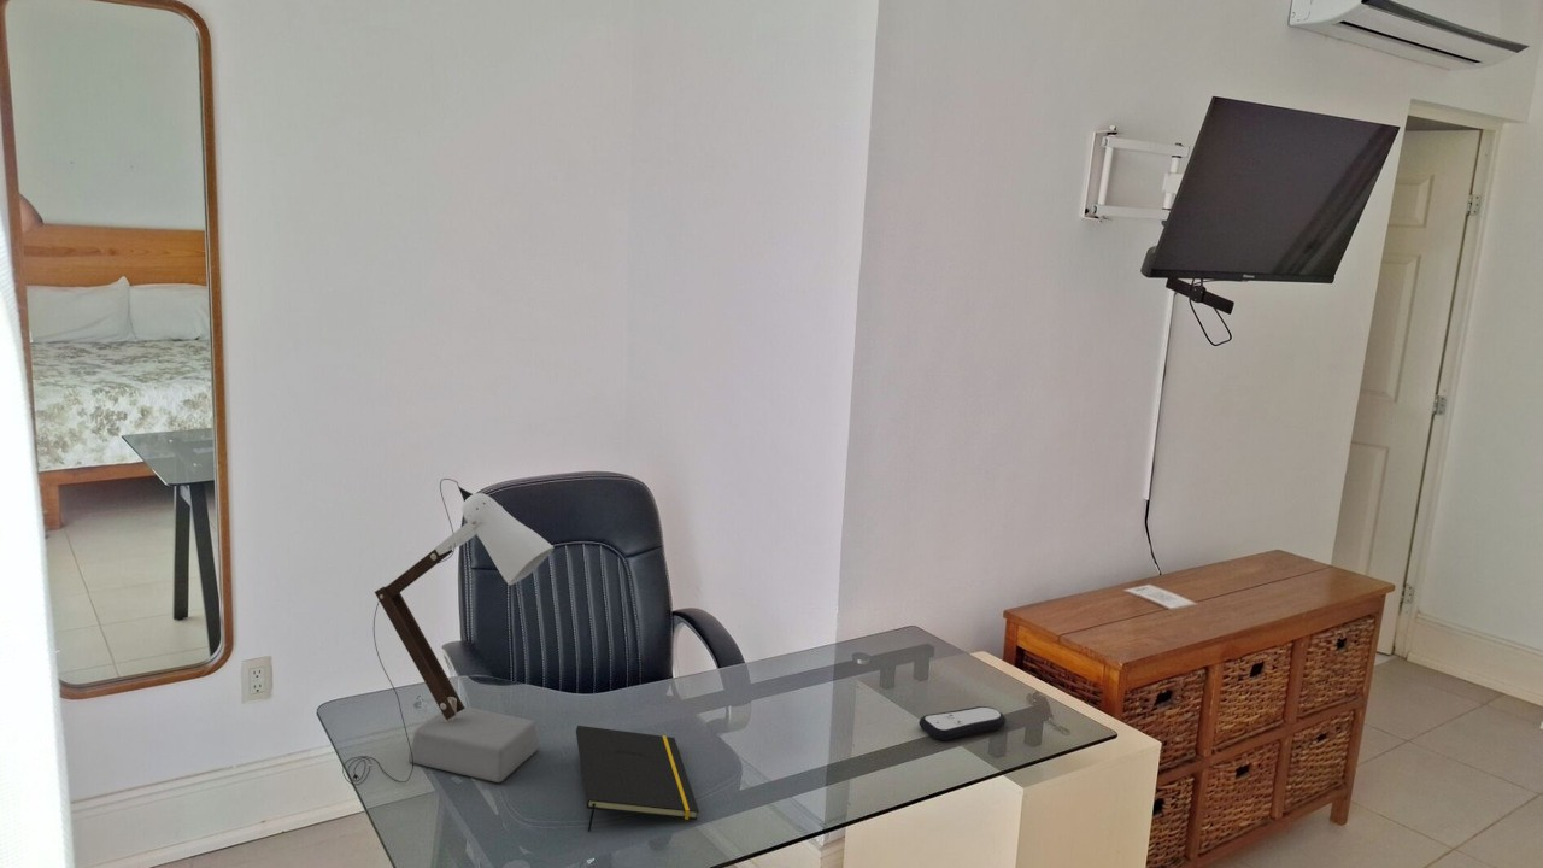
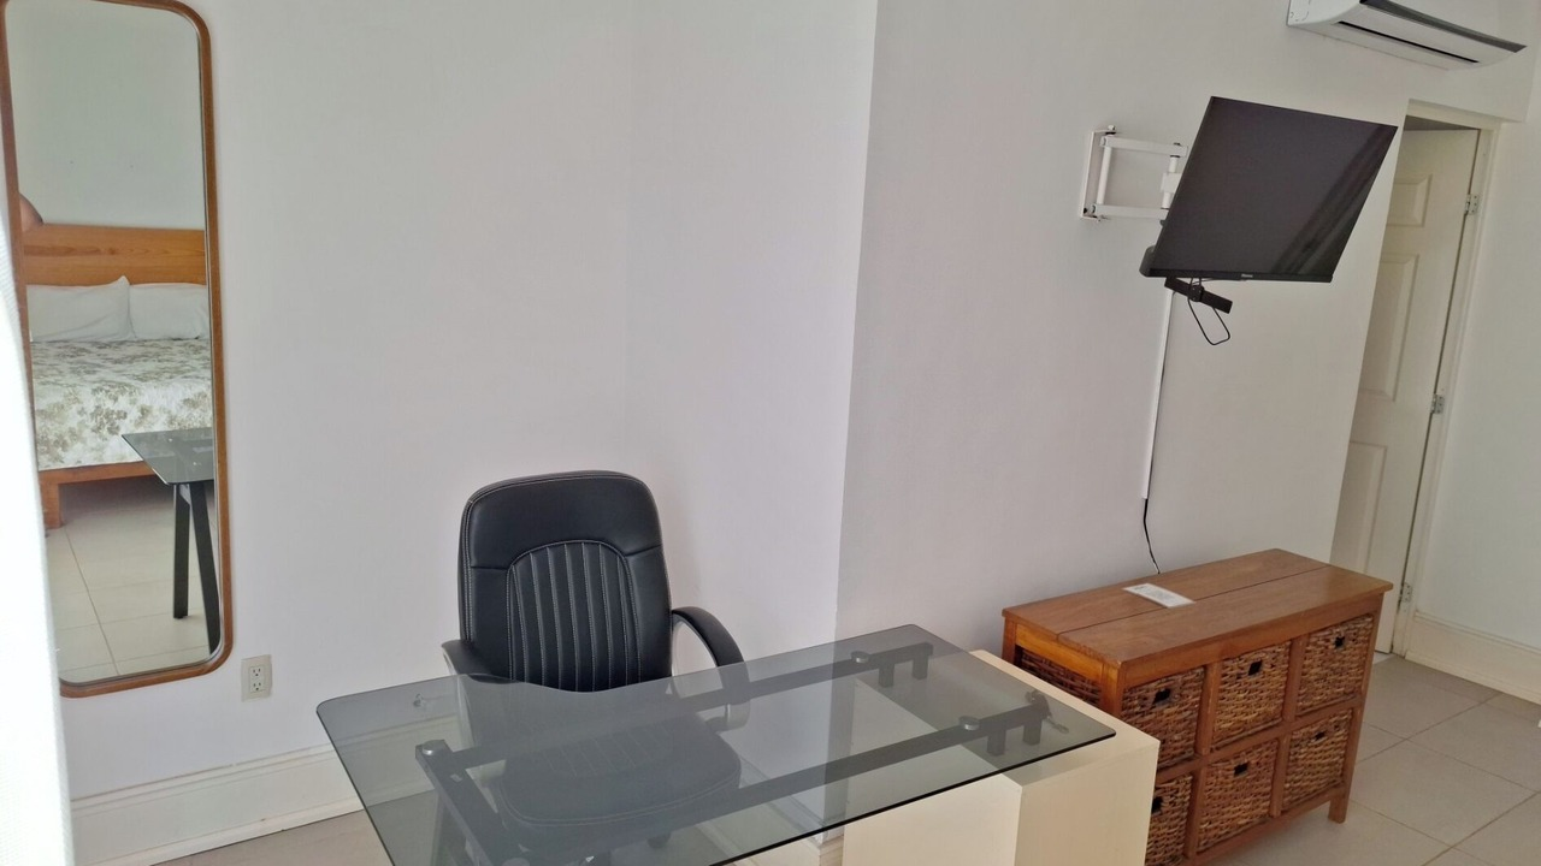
- desk lamp (424, 637)
- remote control (963, 721)
- notepad (634, 769)
